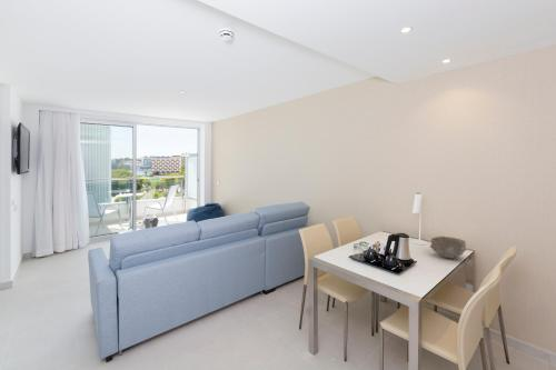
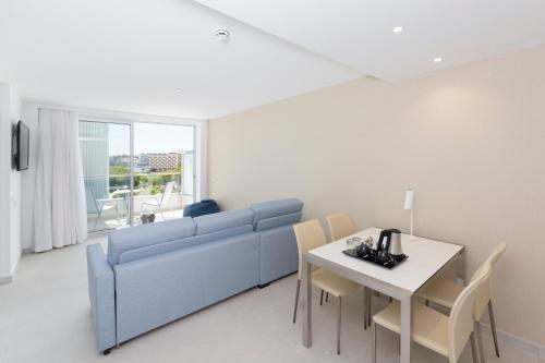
- bowl (446, 248)
